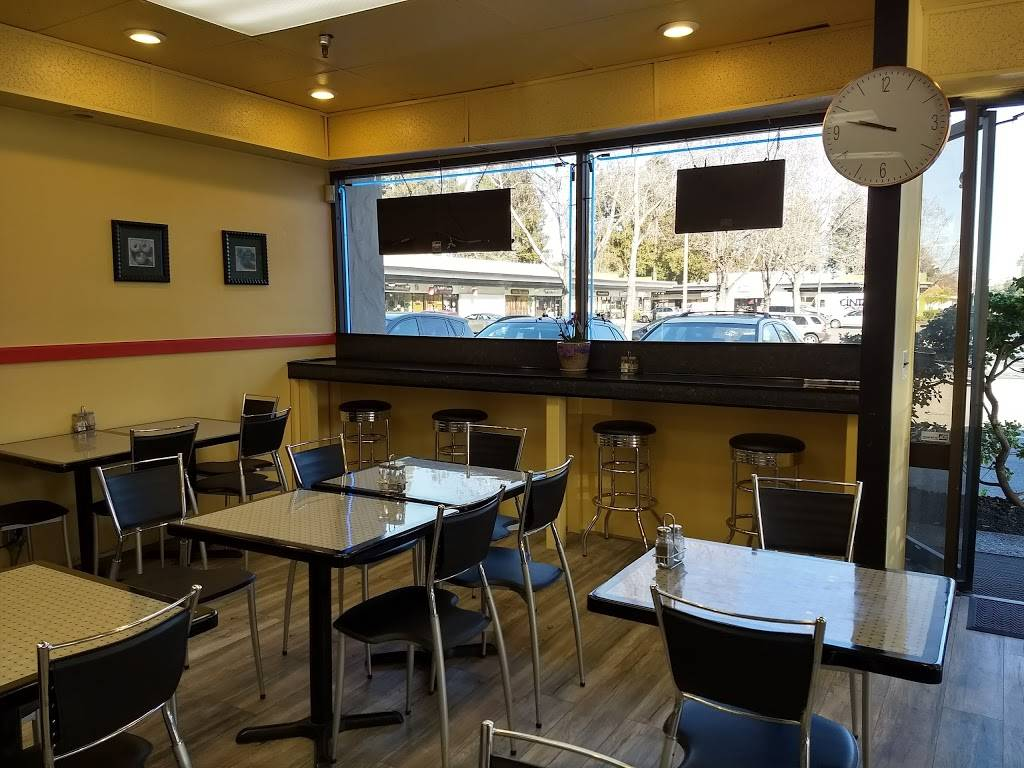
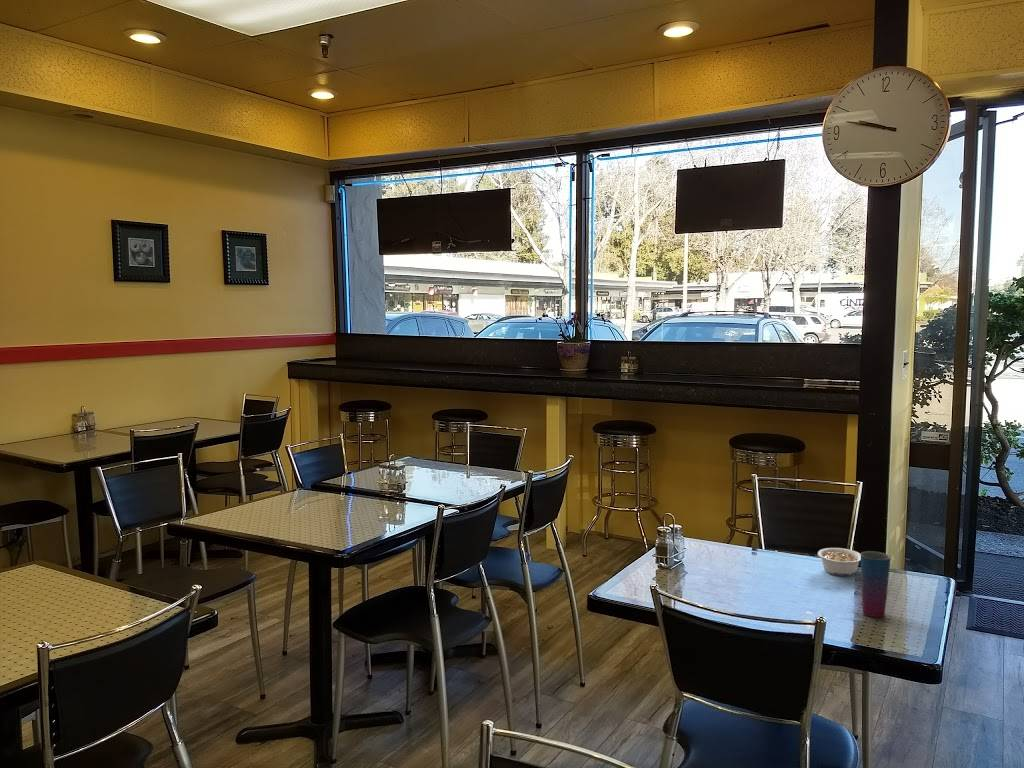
+ cup (874, 584)
+ legume (839, 561)
